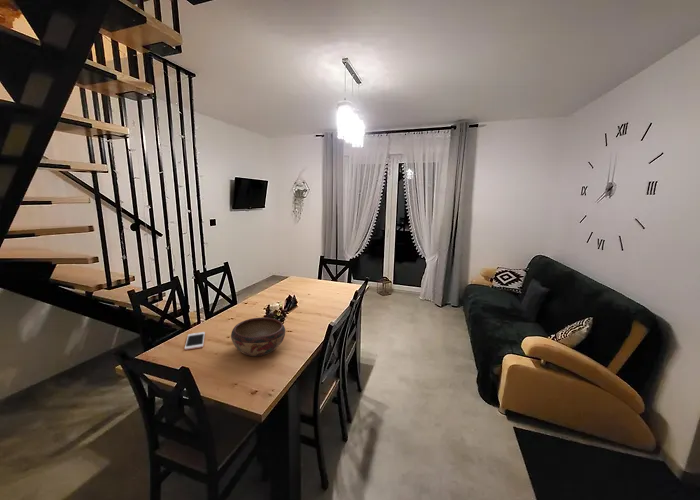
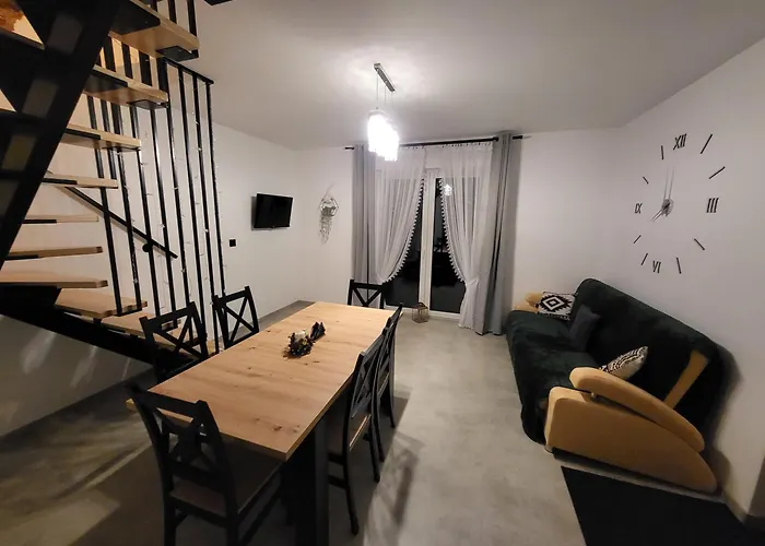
- cell phone (195, 340)
- decorative bowl (259, 337)
